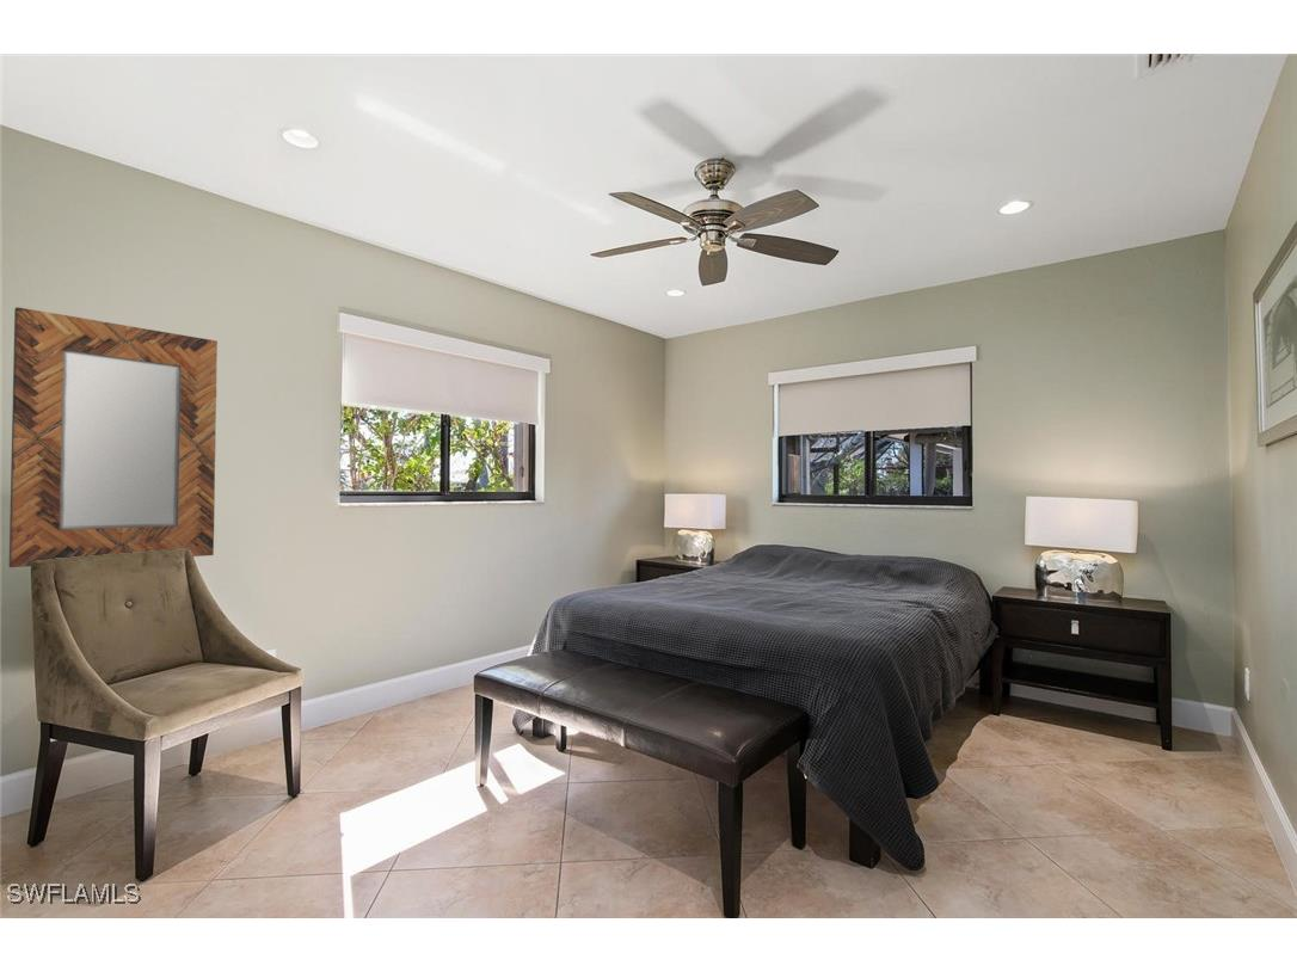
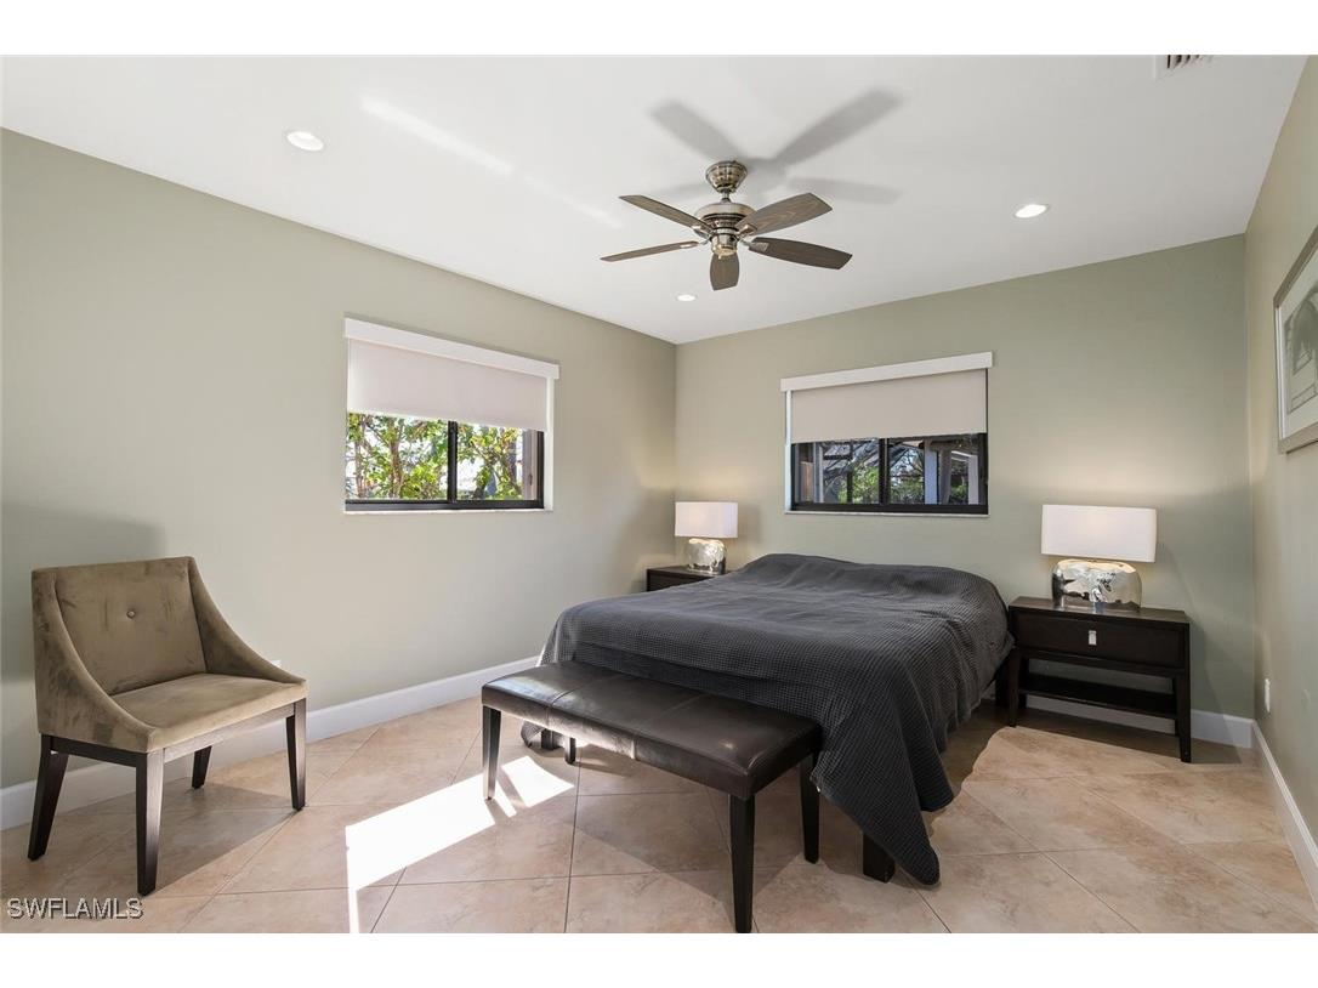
- home mirror (123, 443)
